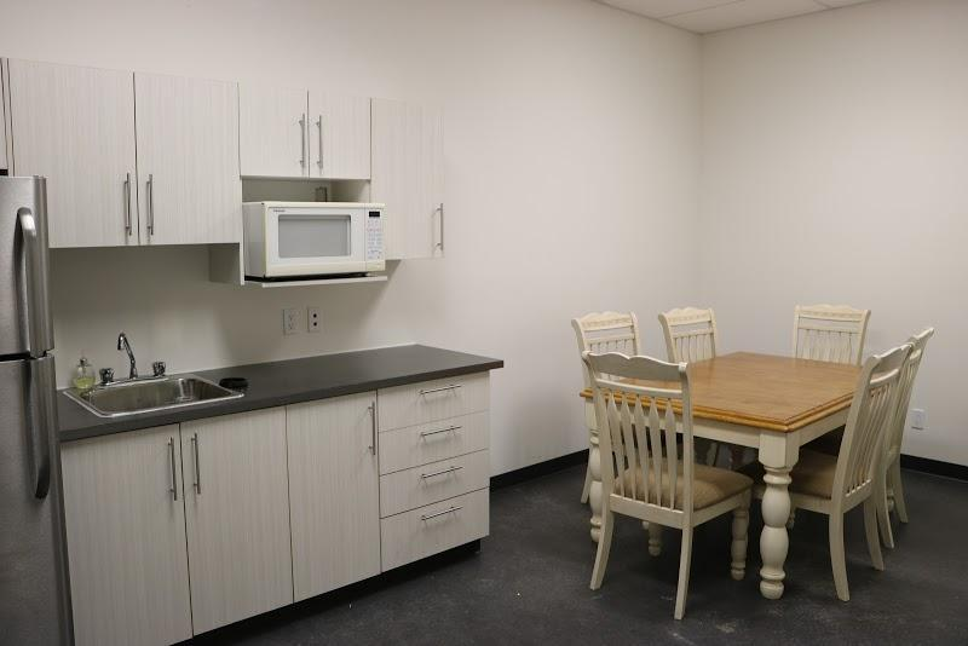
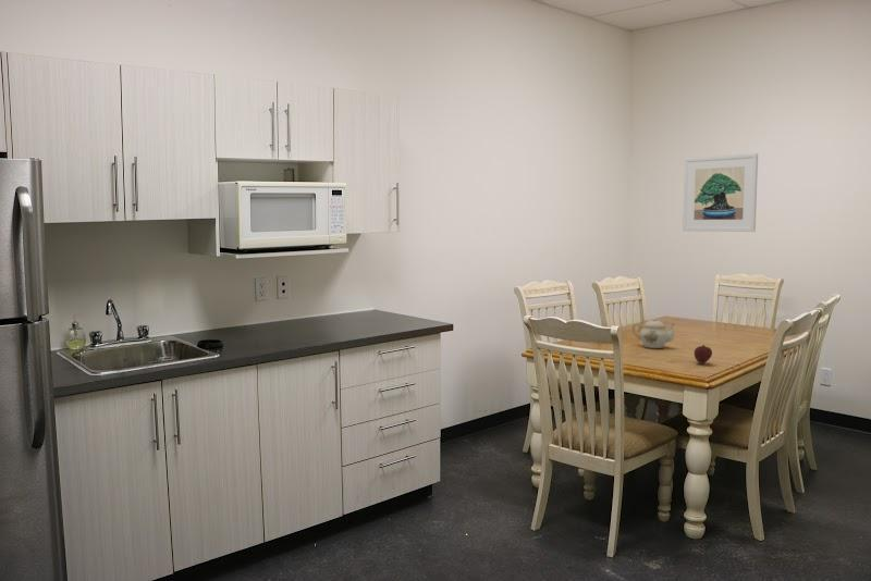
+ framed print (719, 194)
+ fruit (702, 354)
+ teapot (652, 332)
